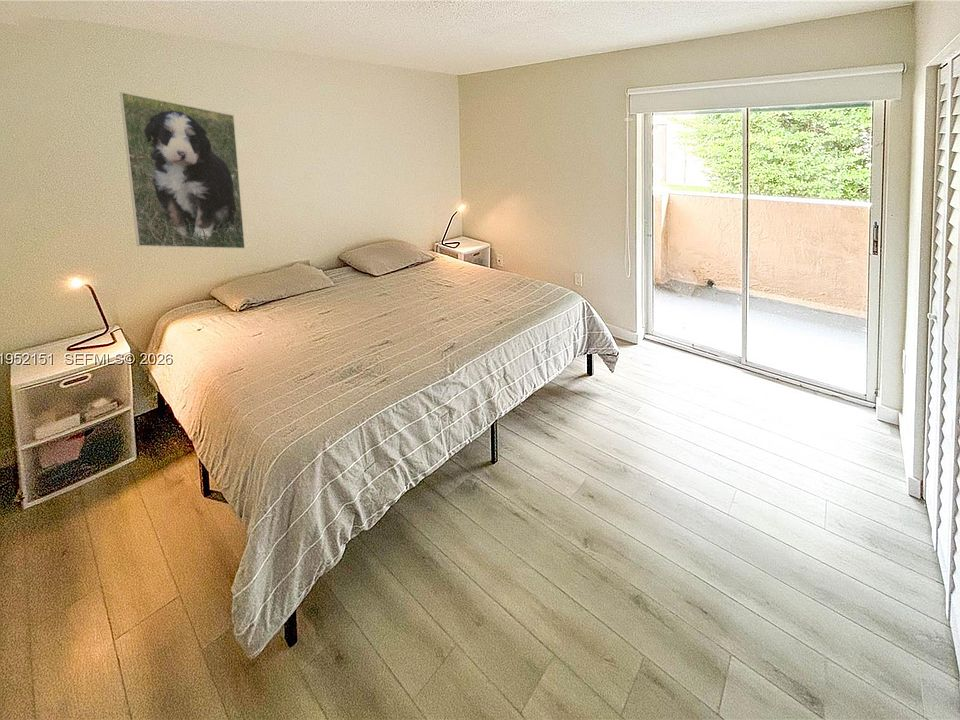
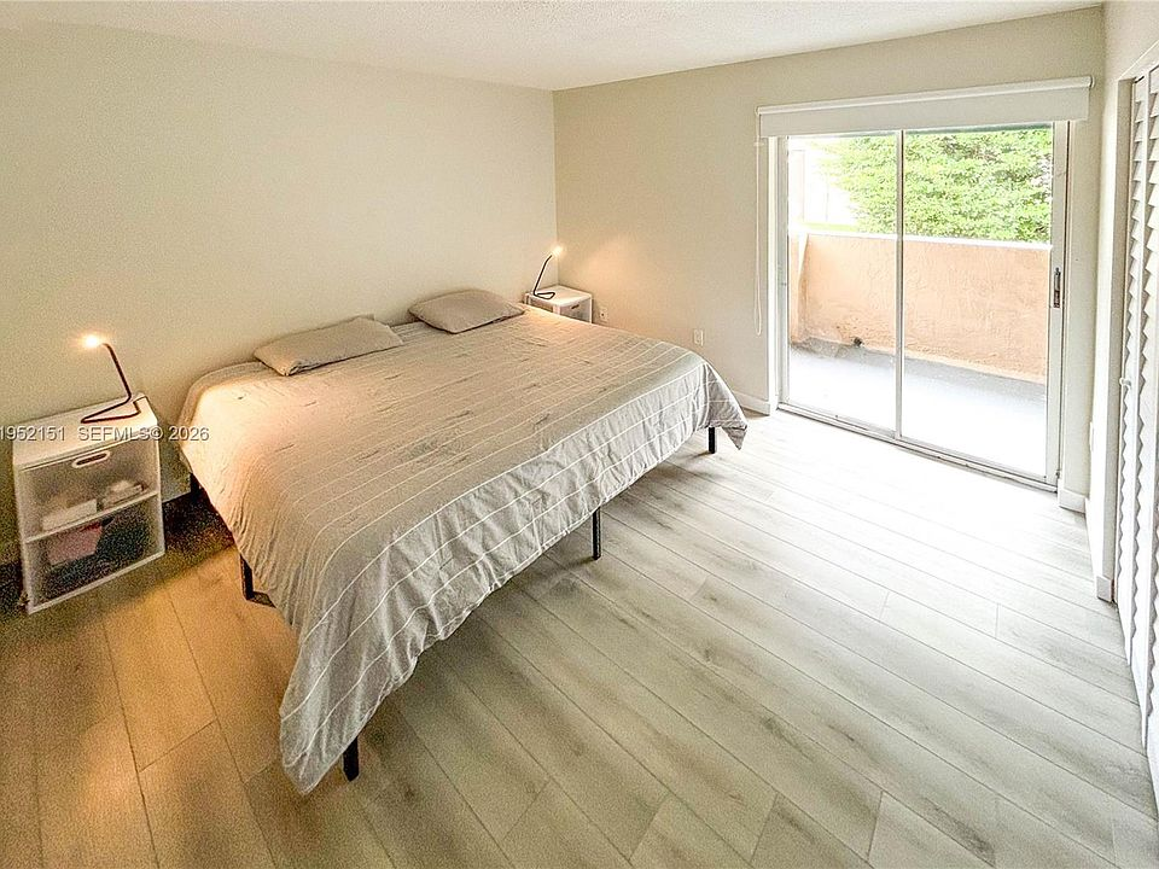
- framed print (187, 177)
